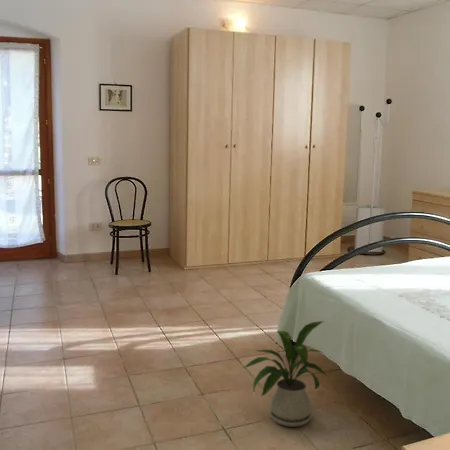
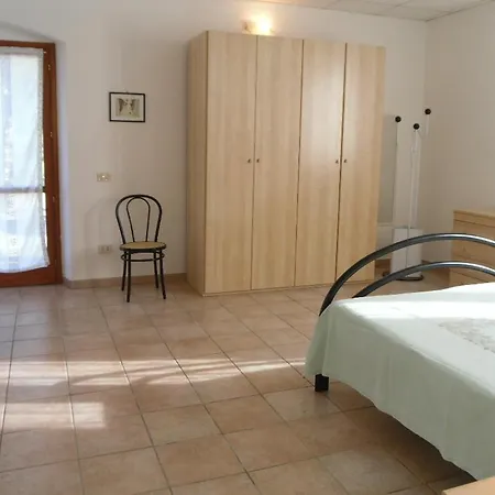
- house plant (282, 372)
